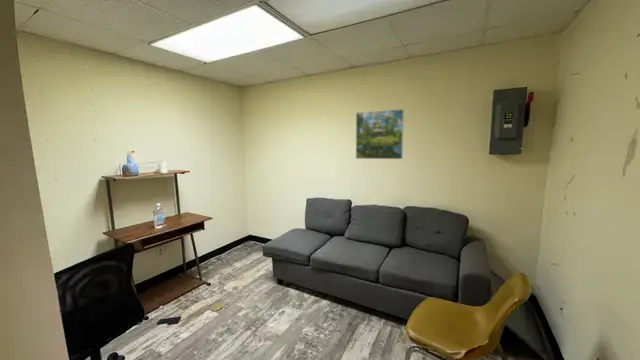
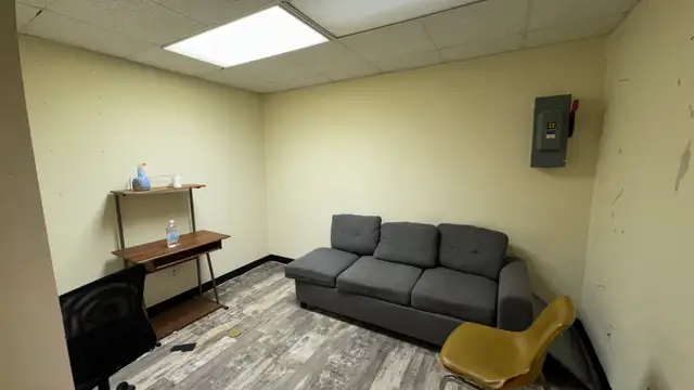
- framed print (378, 135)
